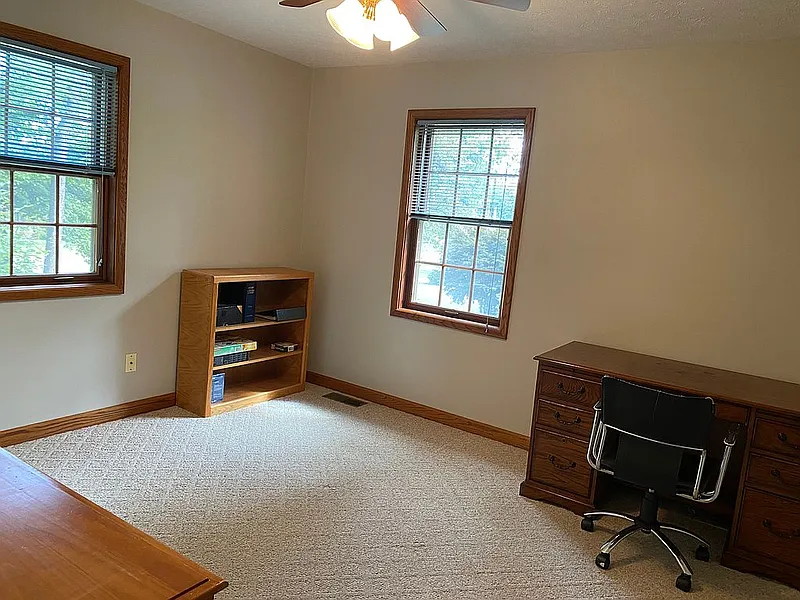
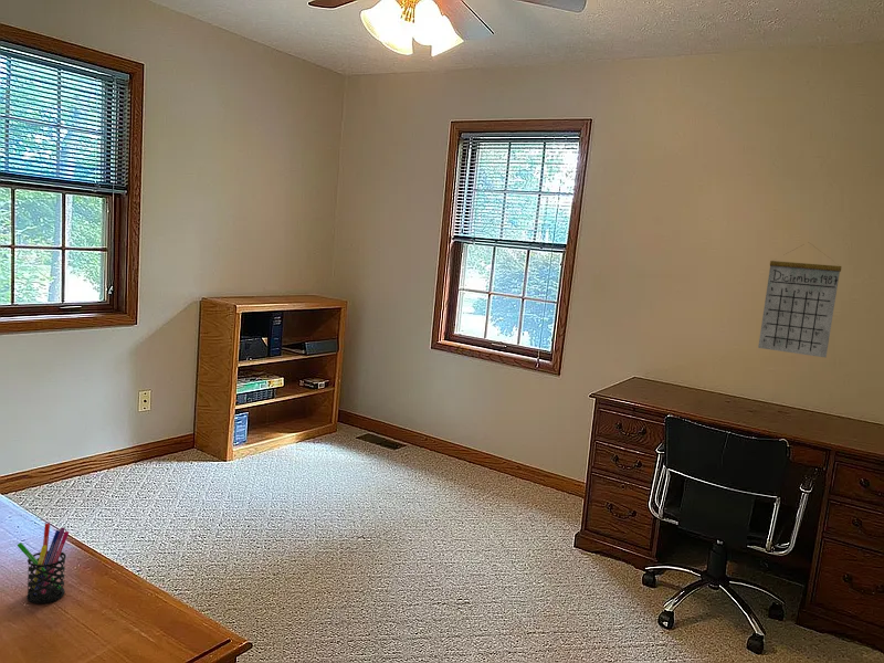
+ calendar (799, 297)
+ pen holder (42, 562)
